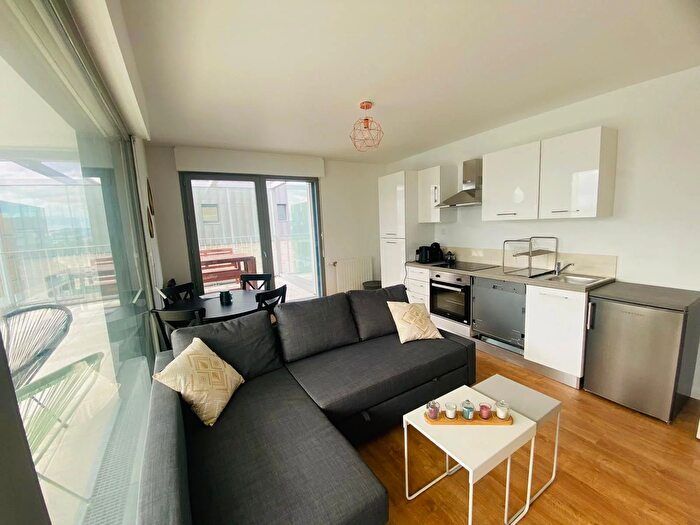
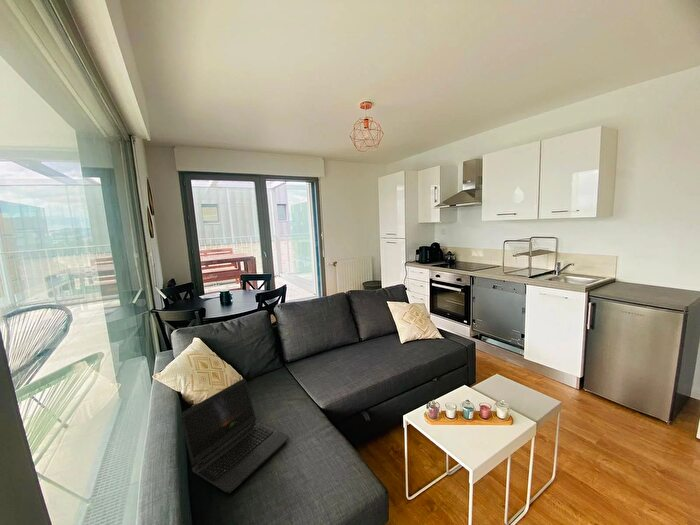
+ laptop computer (238, 428)
